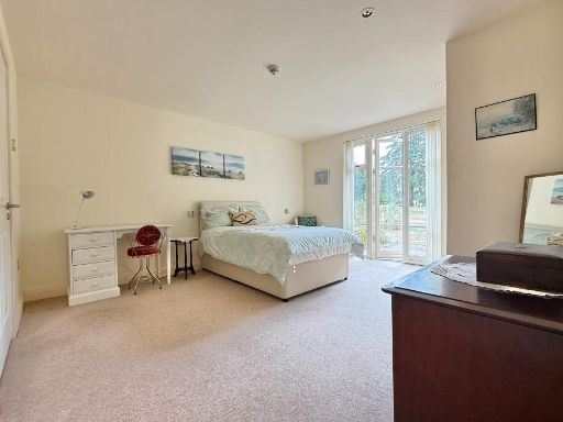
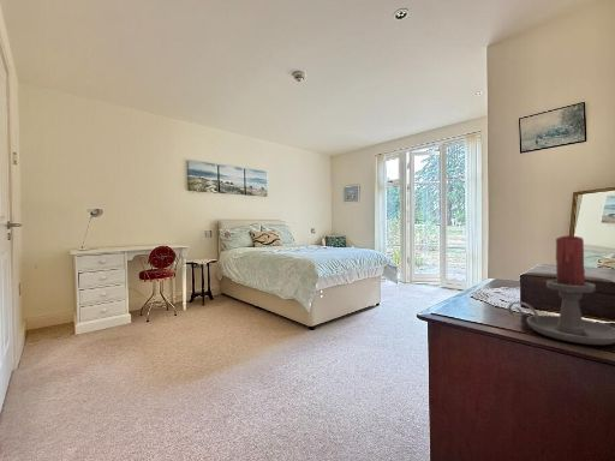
+ candle holder (556, 282)
